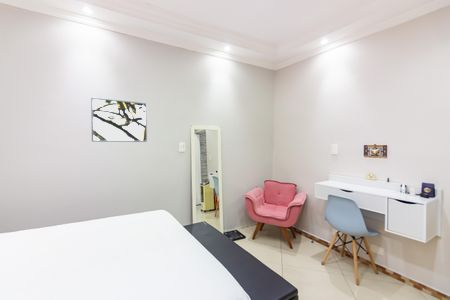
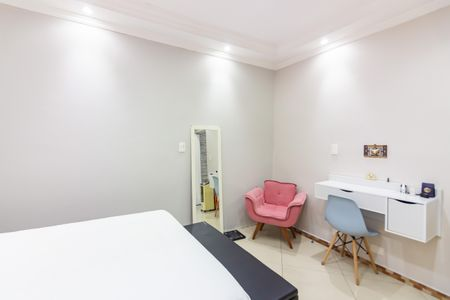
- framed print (120, 121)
